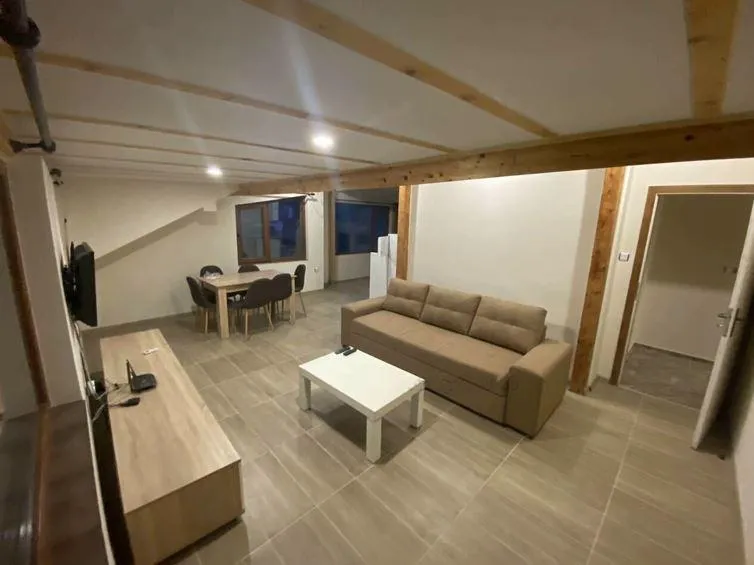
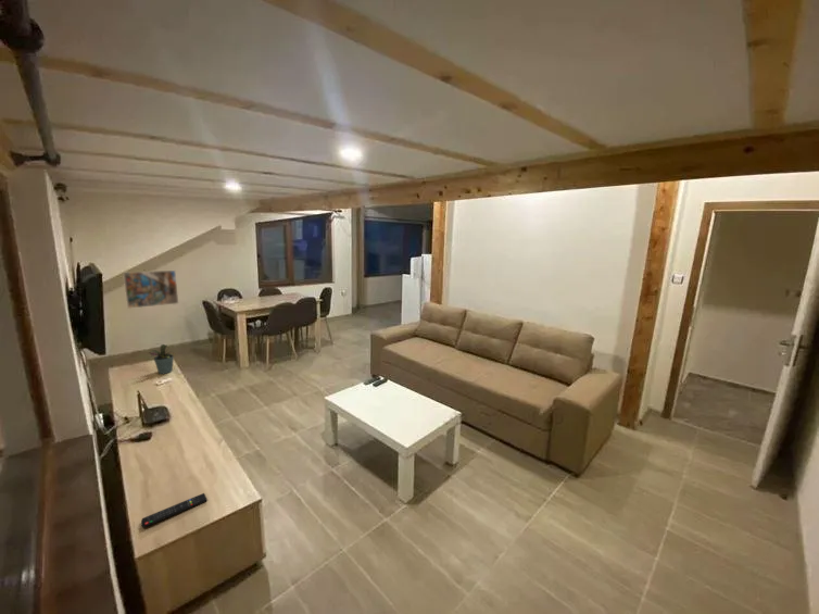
+ potted plant (161, 358)
+ remote control (175, 510)
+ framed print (152, 288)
